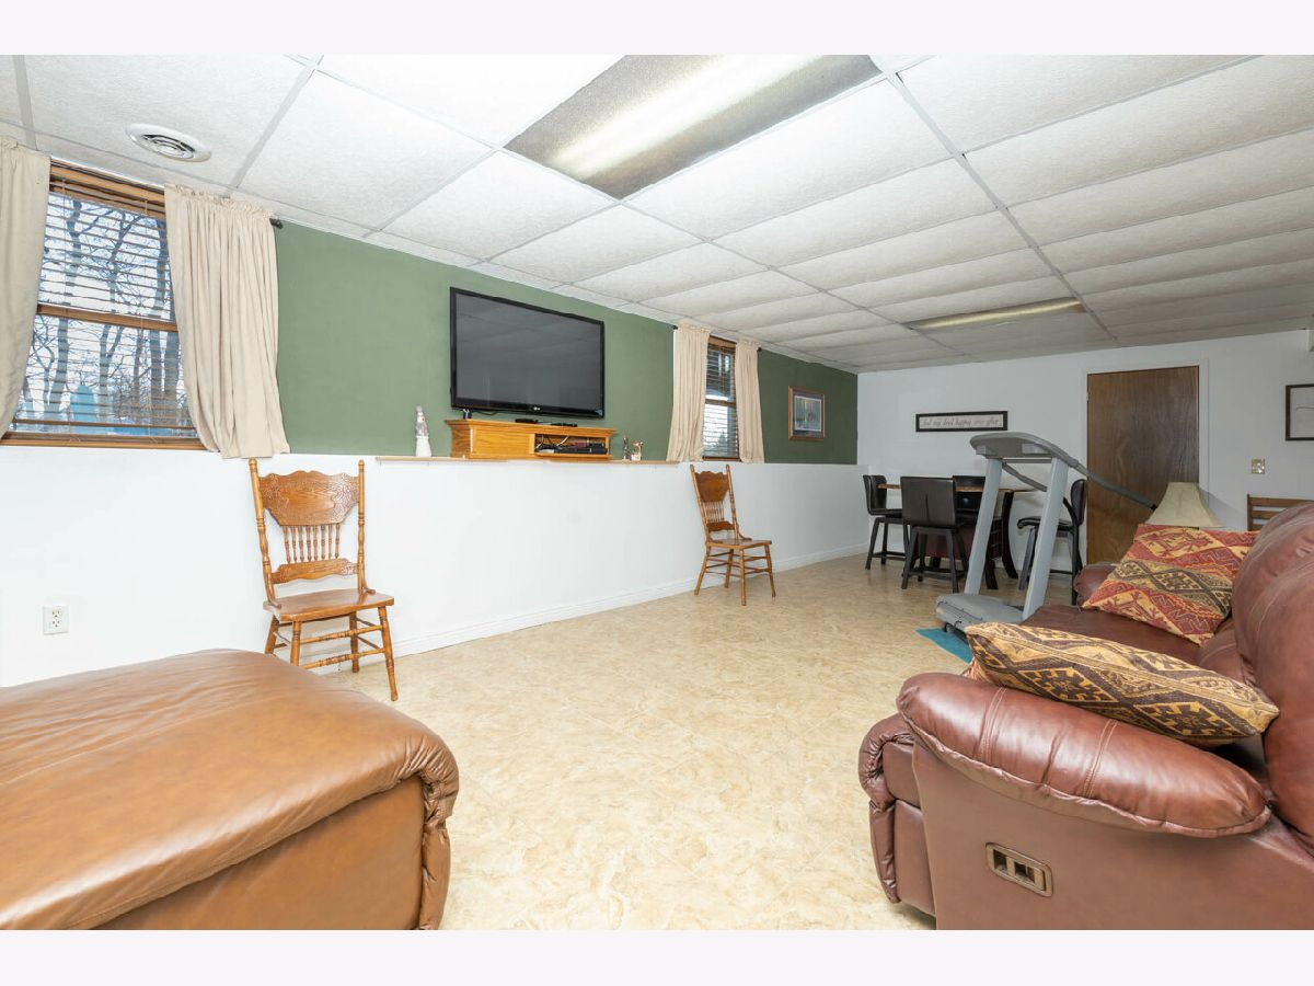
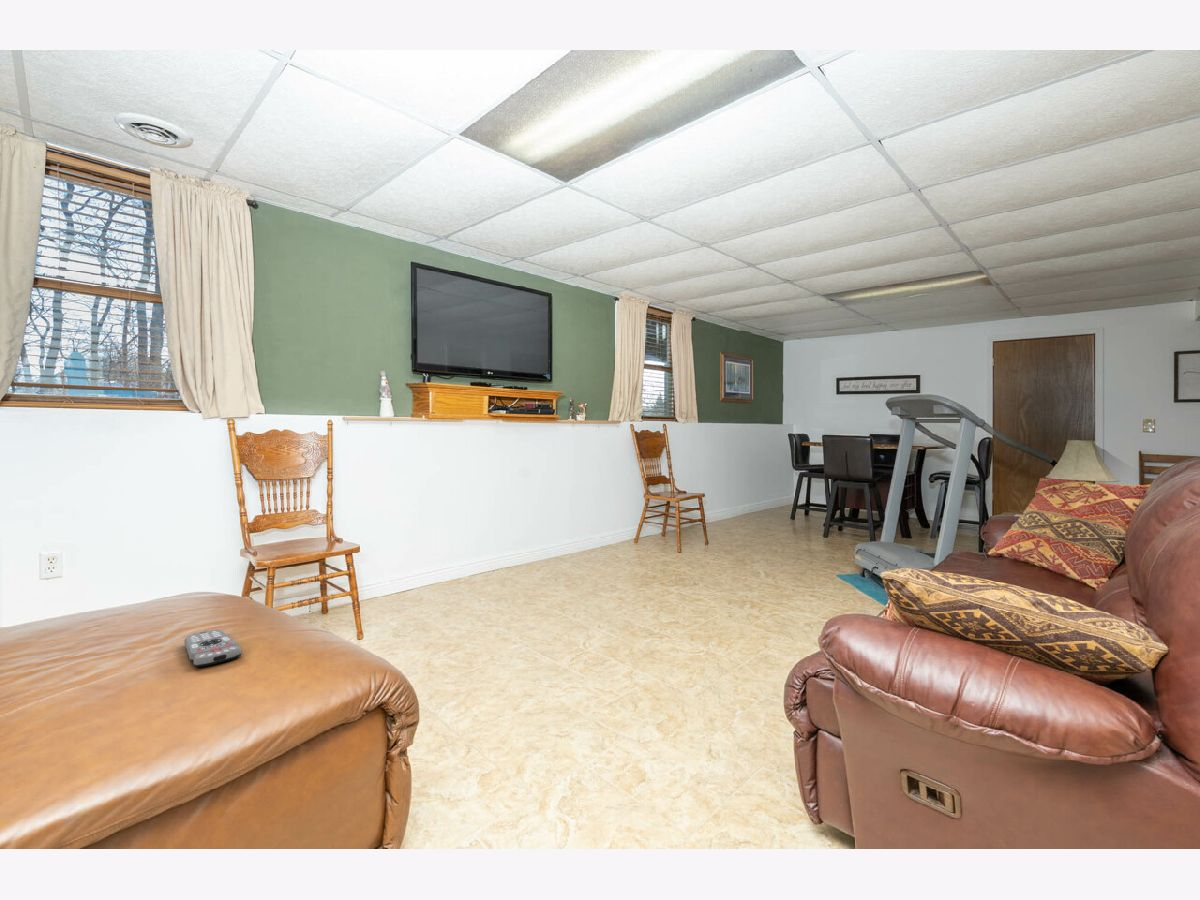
+ remote control (210, 646)
